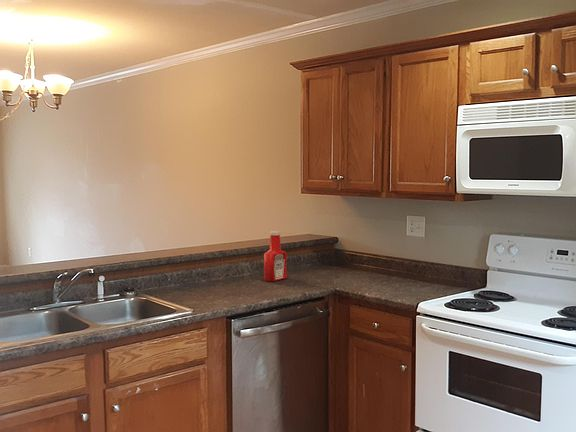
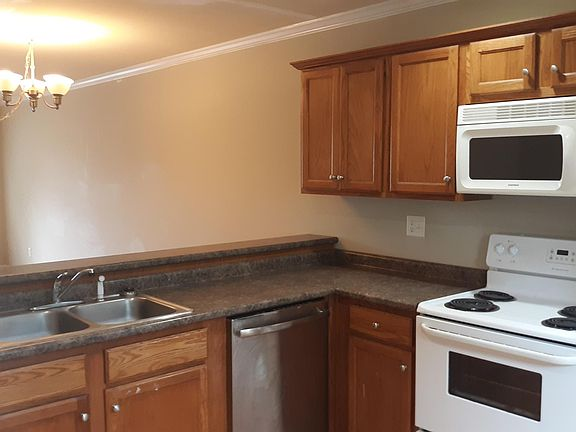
- soap bottle (275, 255)
